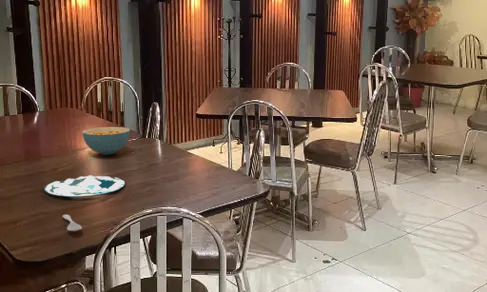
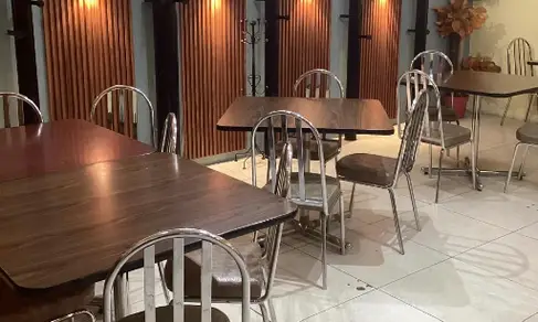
- cereal bowl (106, 141)
- plate (85, 182)
- spoon (70, 221)
